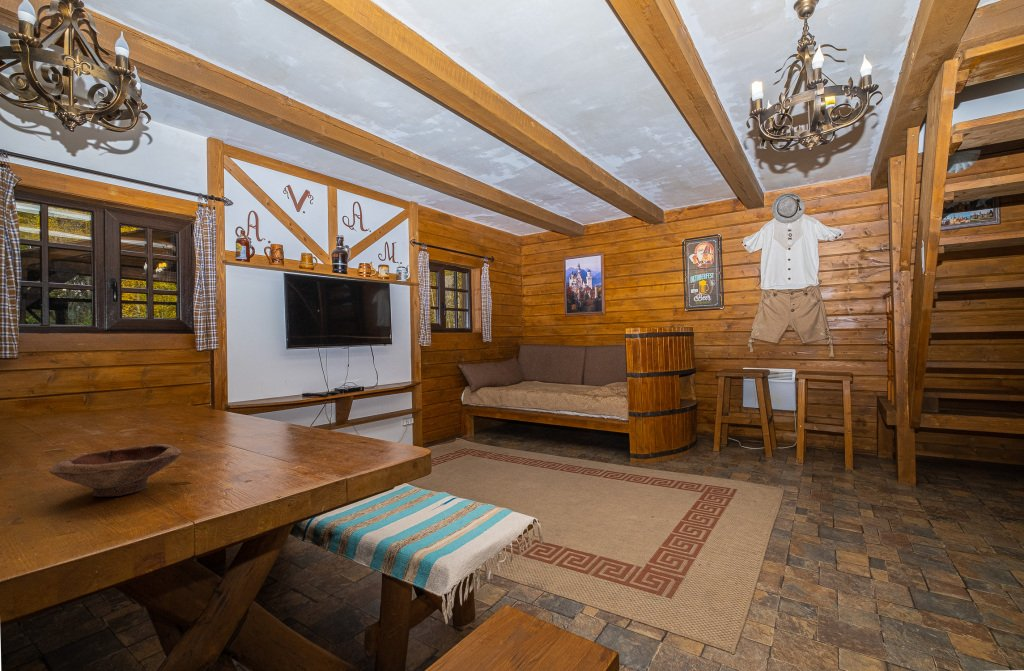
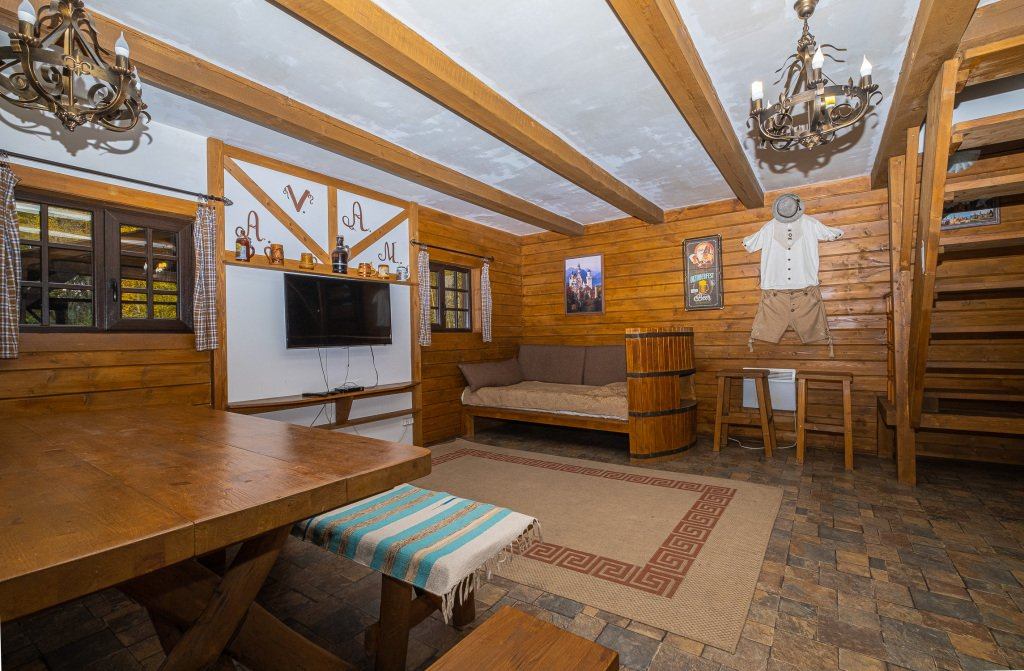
- bowl (121, 471)
